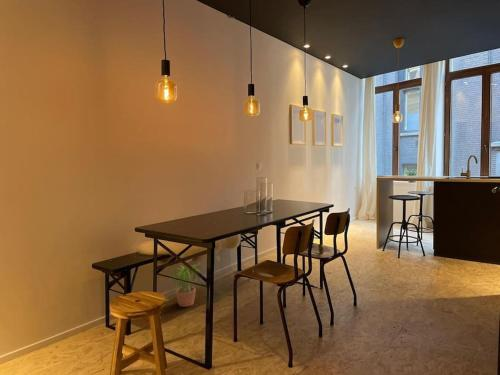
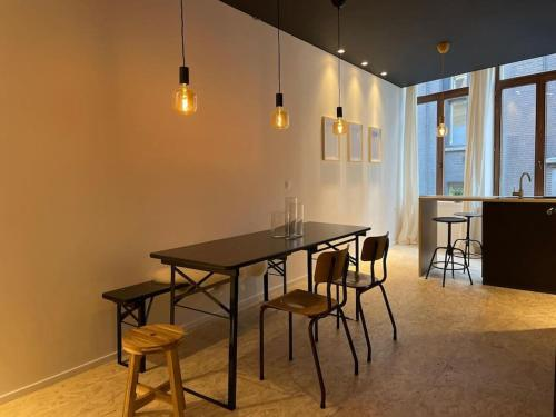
- potted plant (185, 284)
